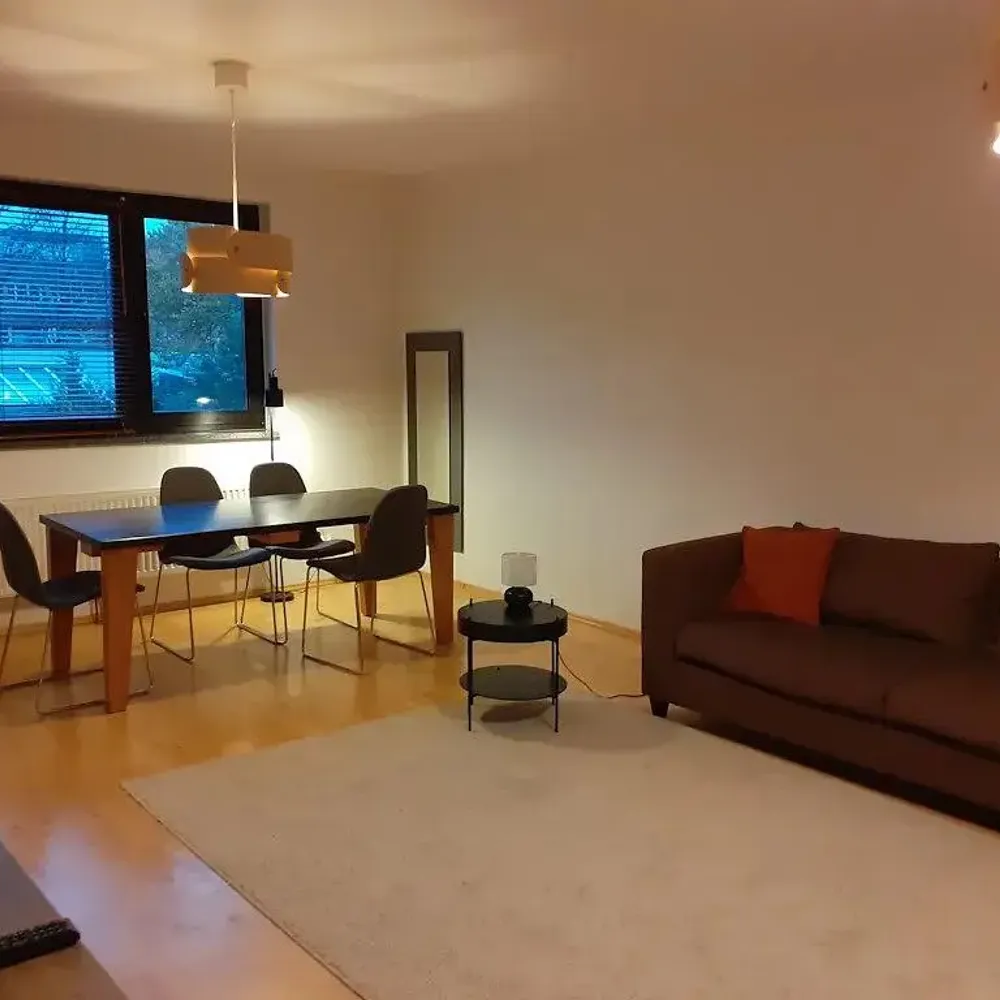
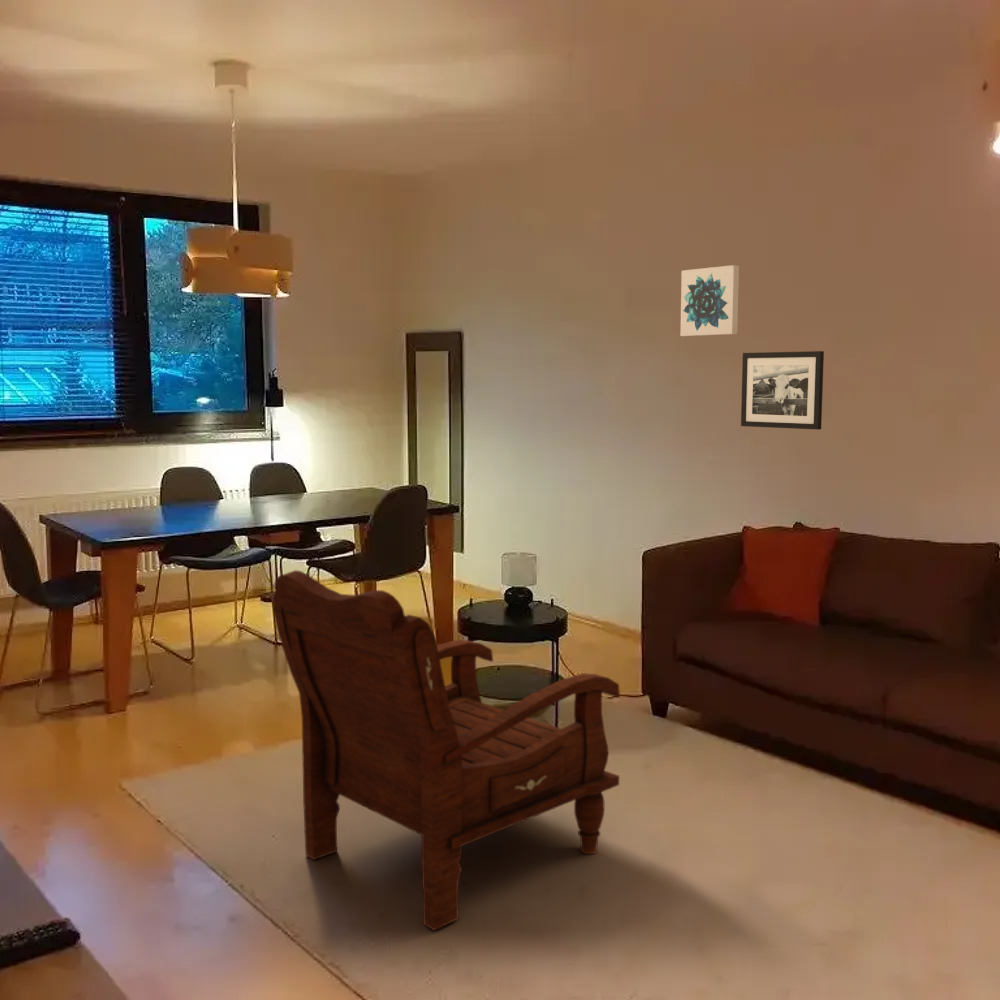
+ wall art (709, 301)
+ armchair (447, 711)
+ picture frame (780, 390)
